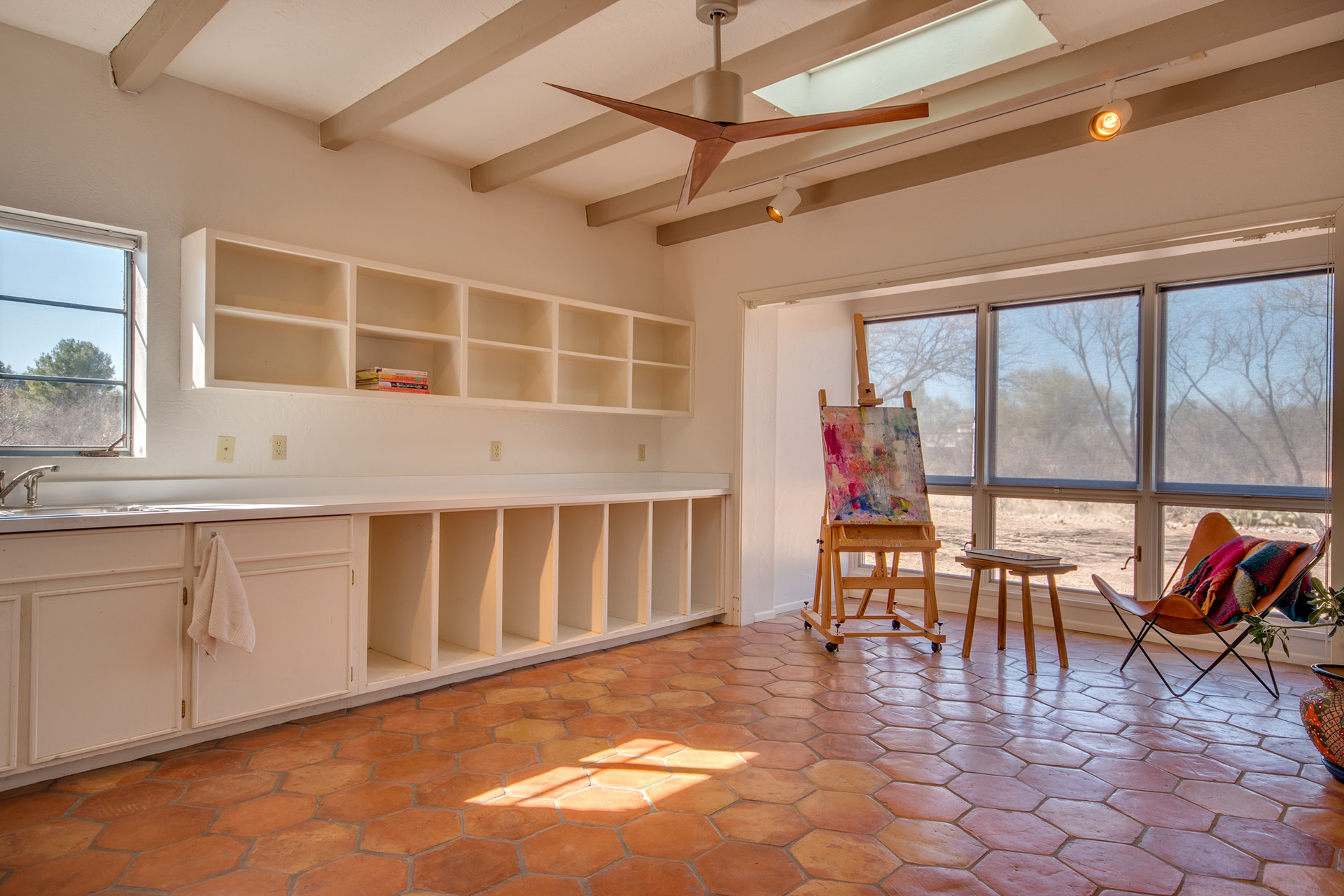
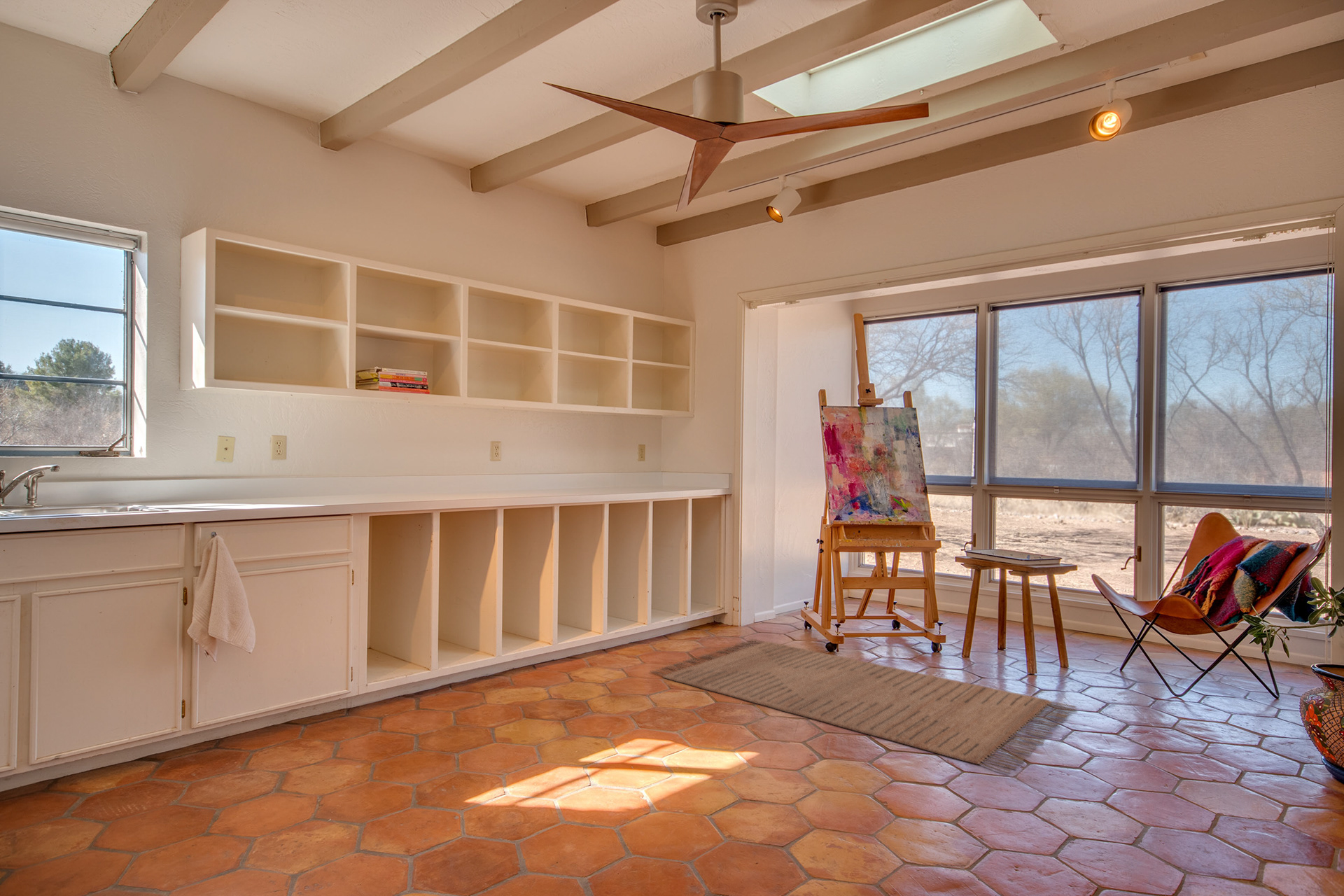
+ rug (847, 687)
